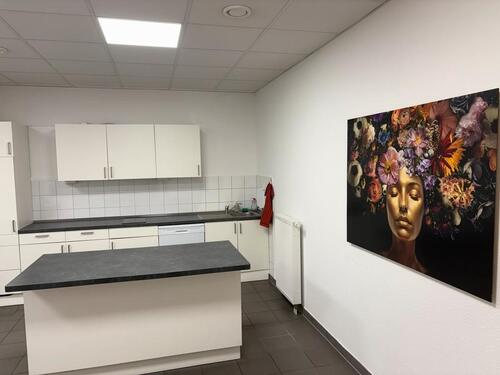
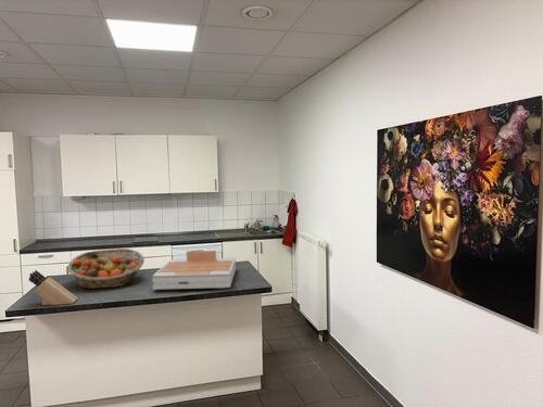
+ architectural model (198, 267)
+ knife block (52, 287)
+ fruit basket (106, 267)
